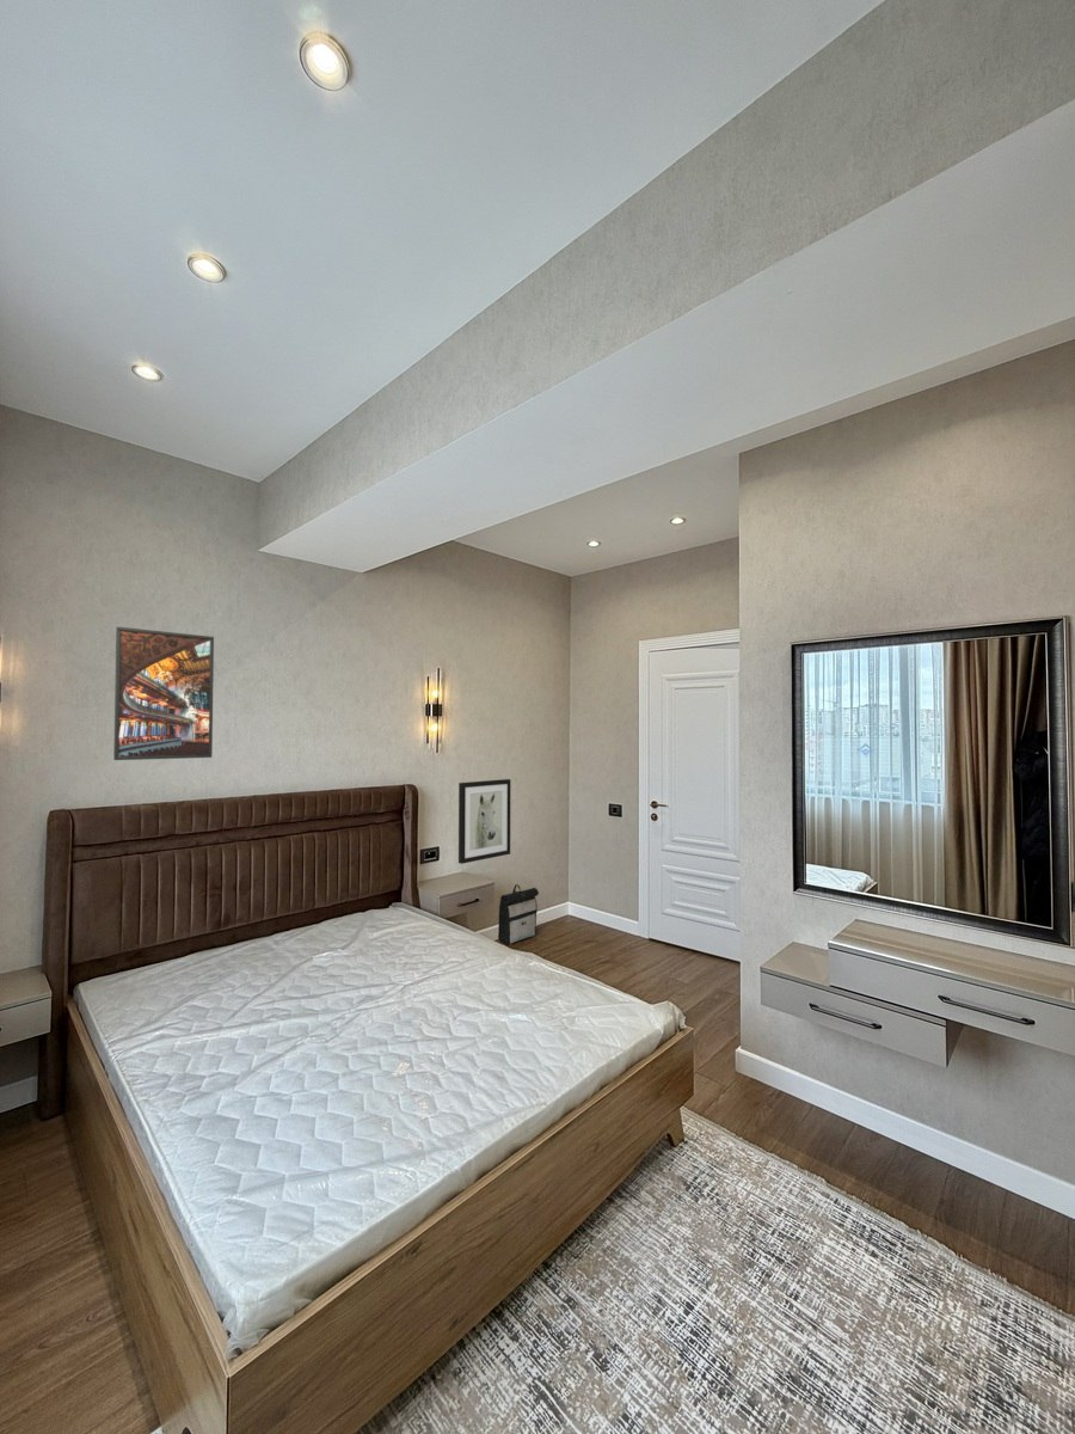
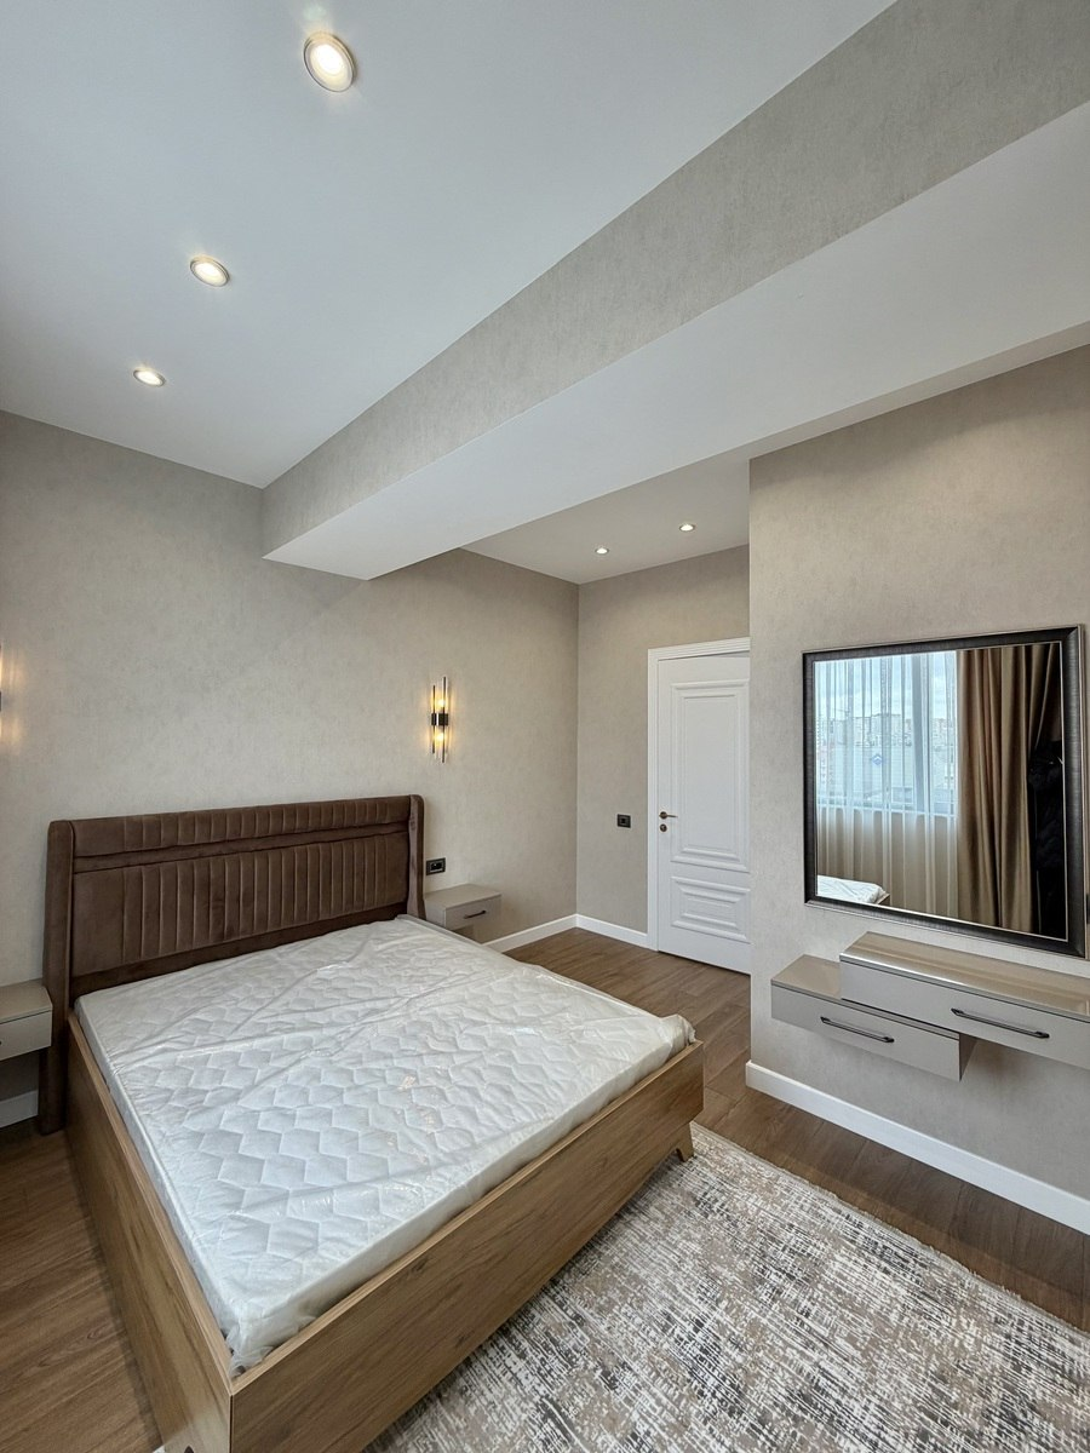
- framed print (166, 694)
- backpack (517, 912)
- wall art (485, 819)
